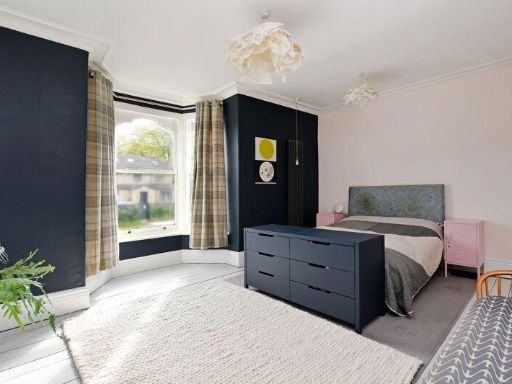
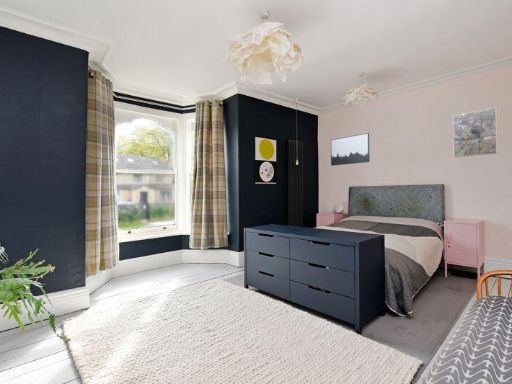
+ wall art (349, 150)
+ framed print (474, 134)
